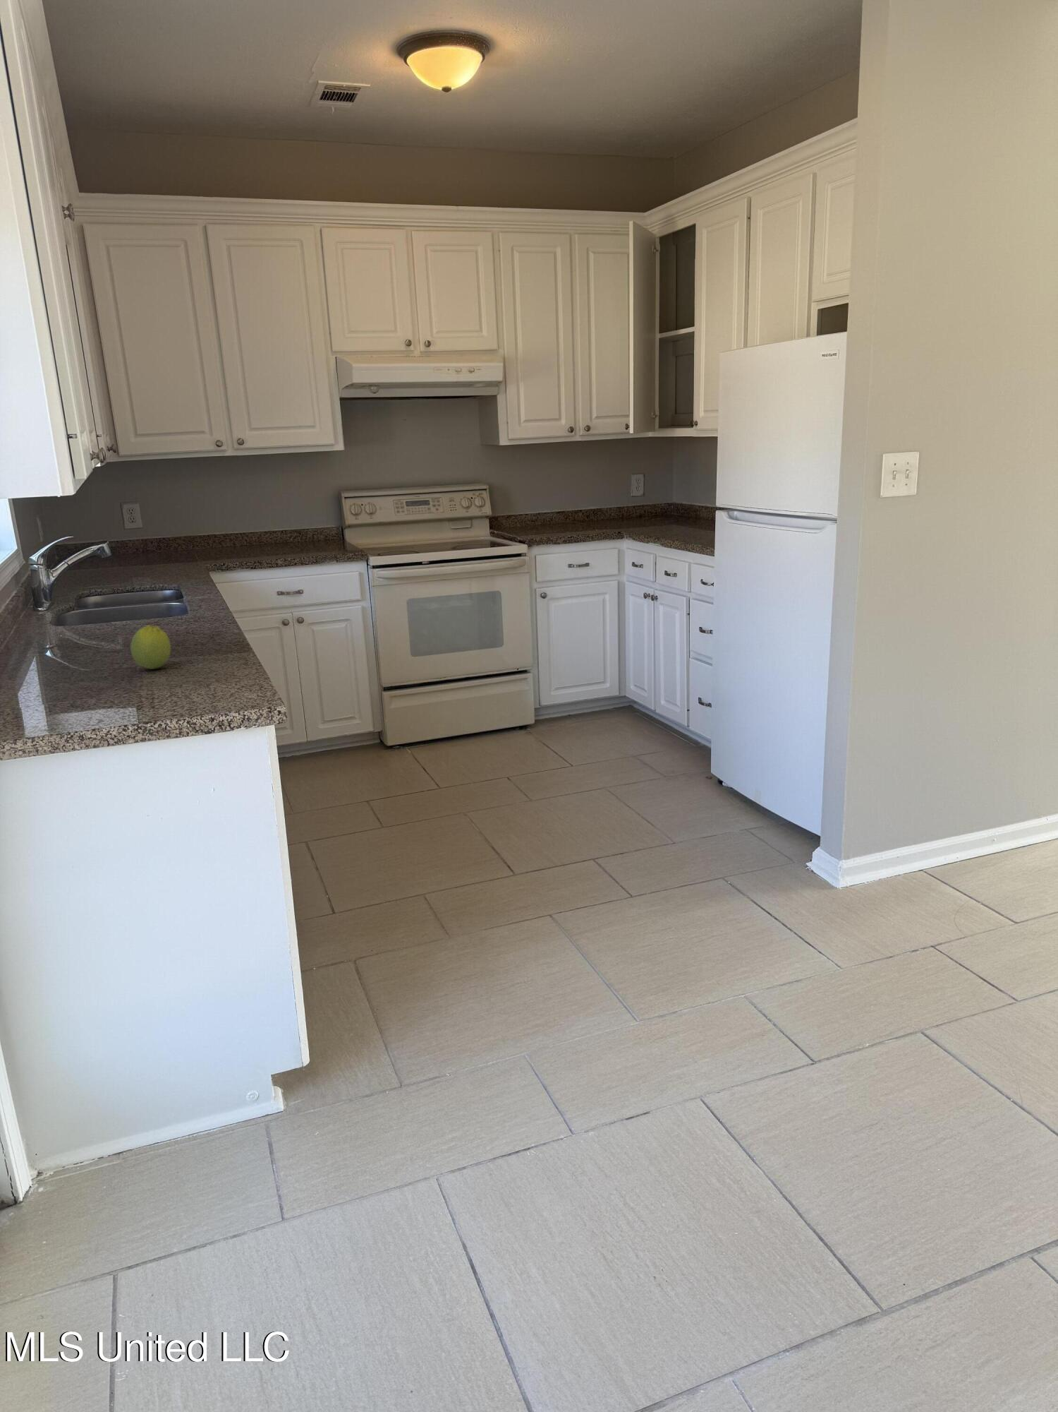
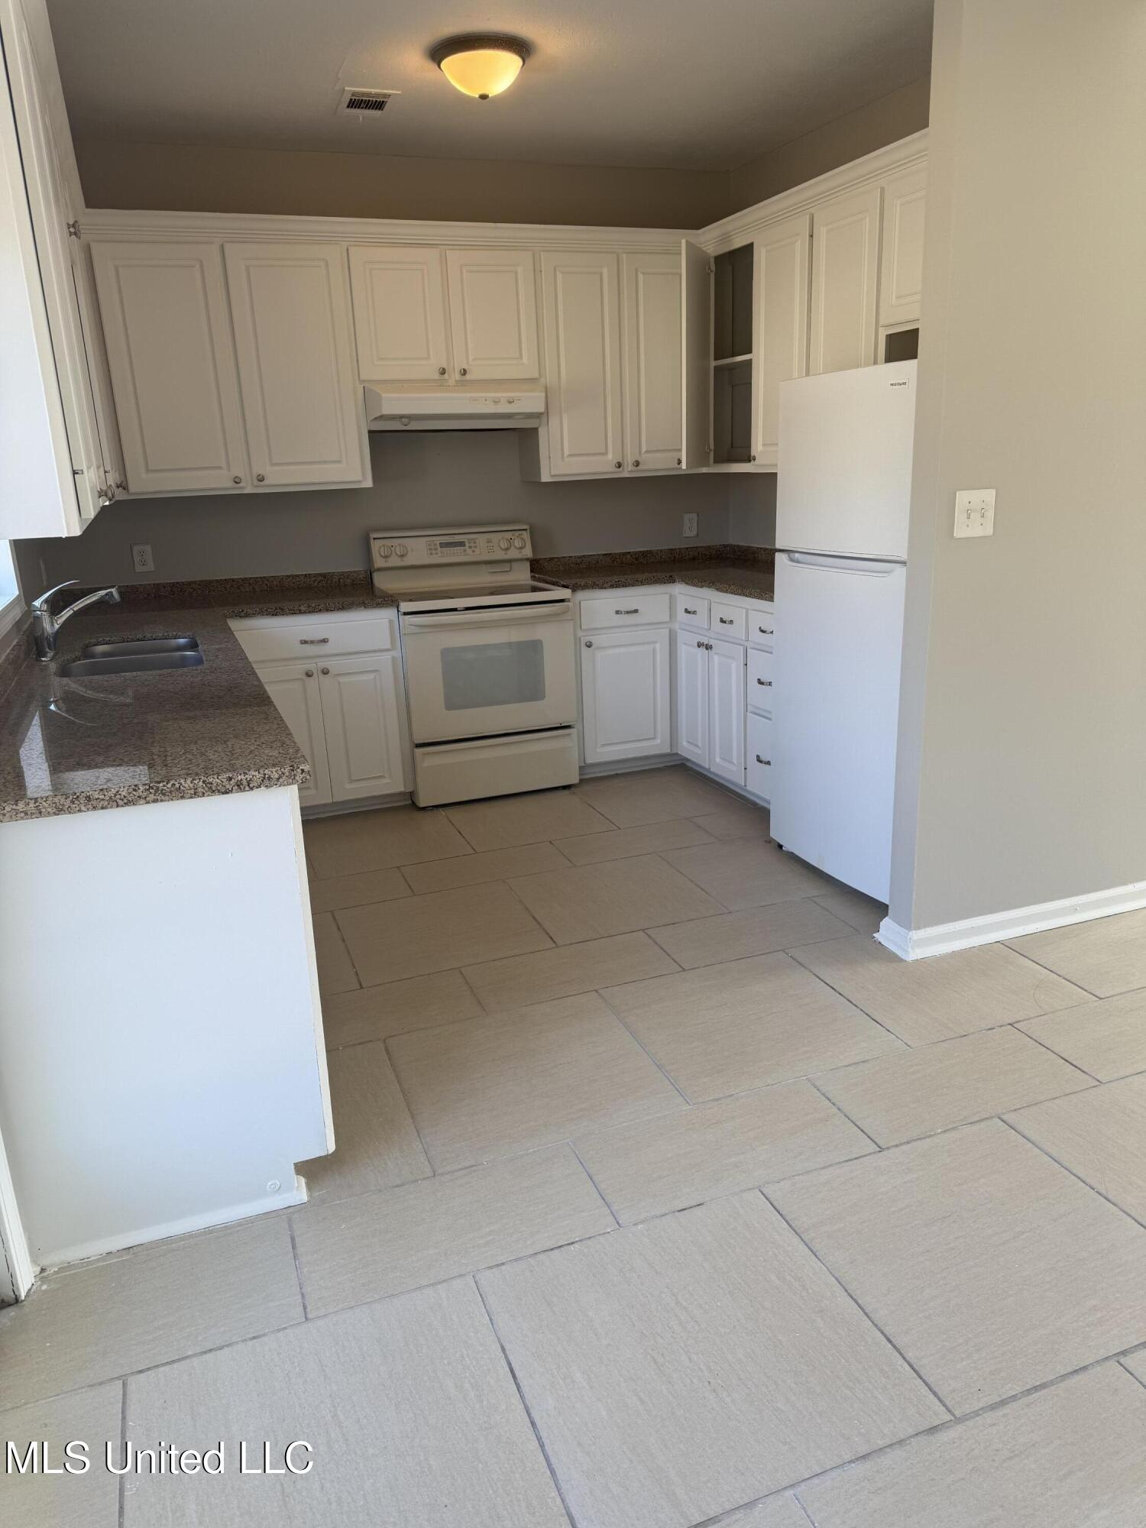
- fruit (150, 647)
